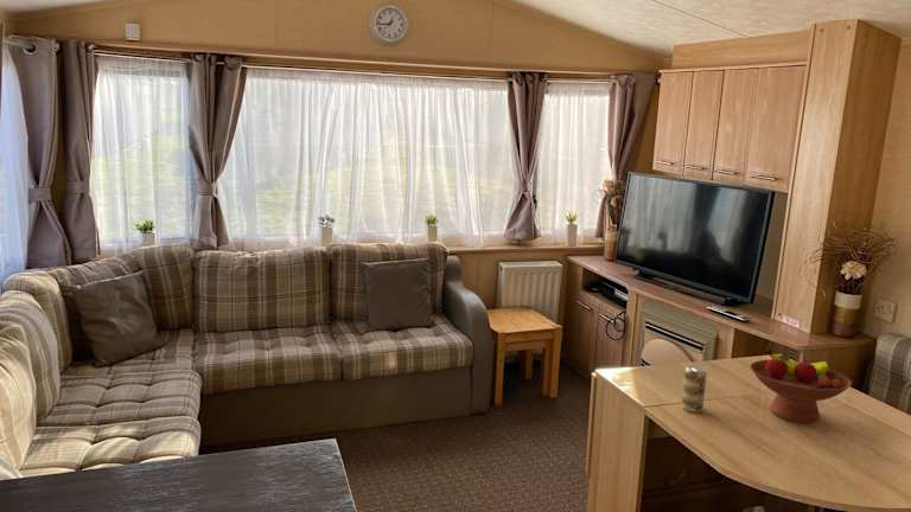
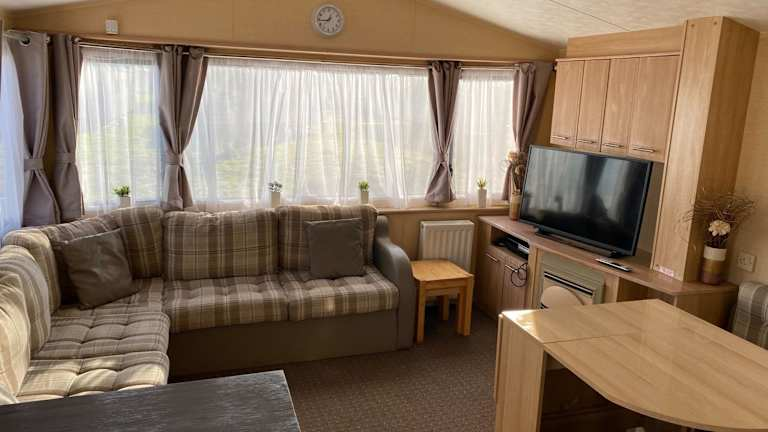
- beverage can (694, 388)
- fruit bowl (797, 385)
